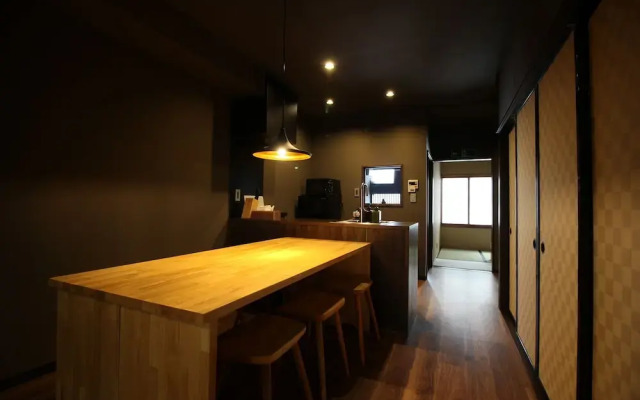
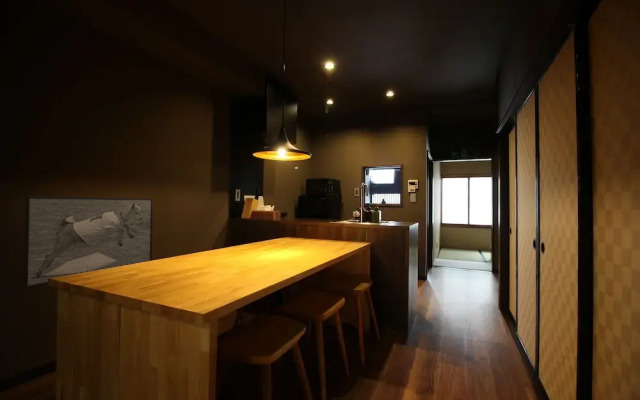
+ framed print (99, 235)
